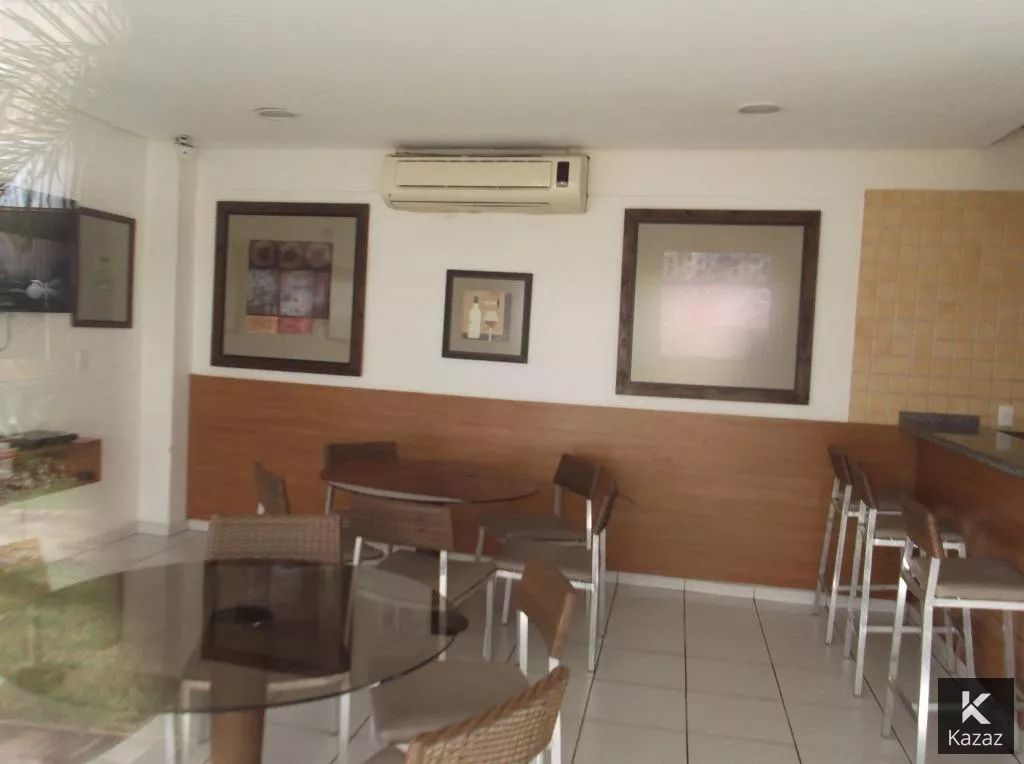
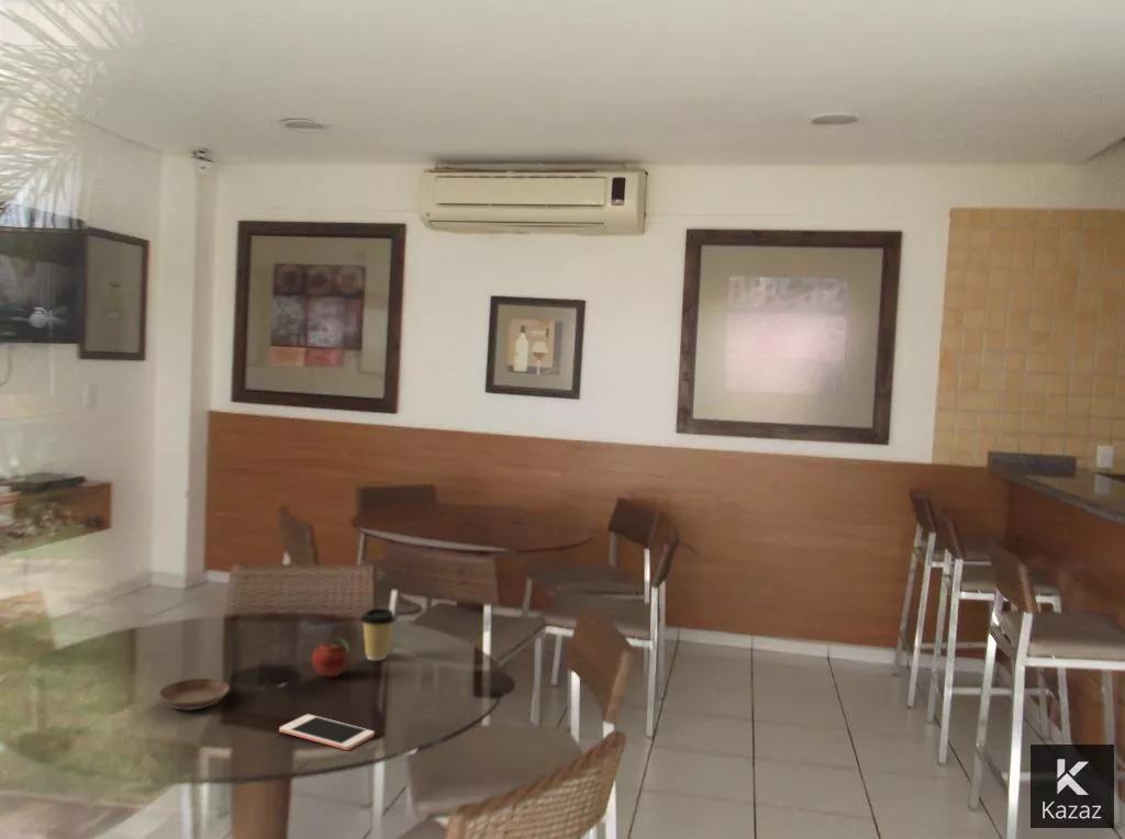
+ fruit (332, 656)
+ cell phone (326, 731)
+ saucer (193, 695)
+ coffee cup (377, 635)
